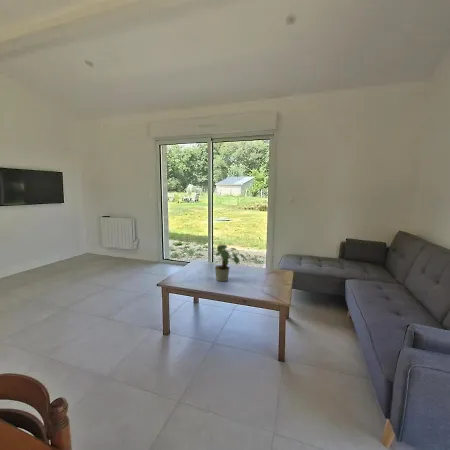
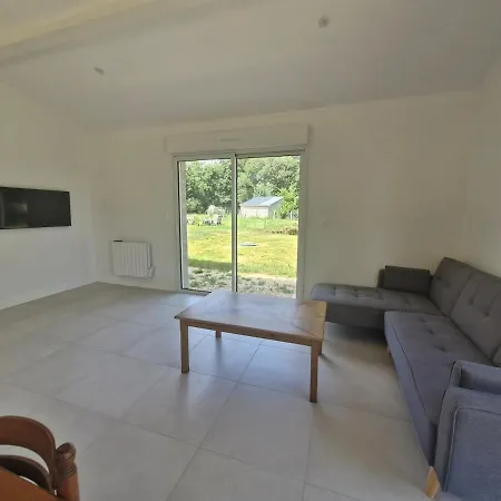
- potted plant (226, 262)
